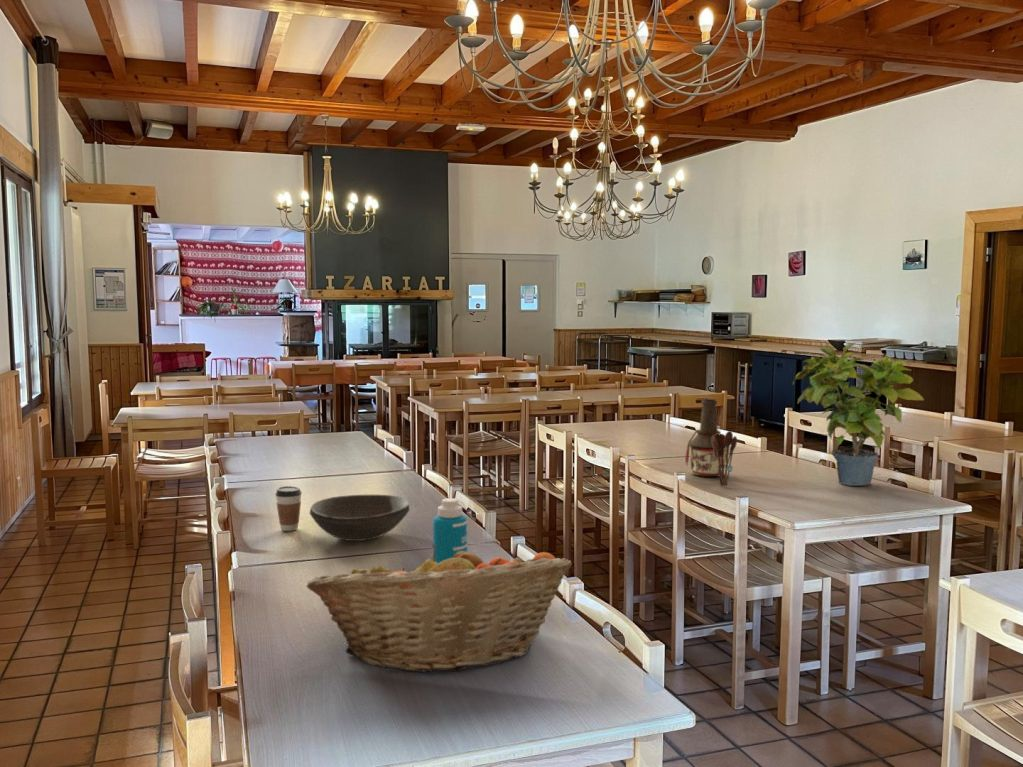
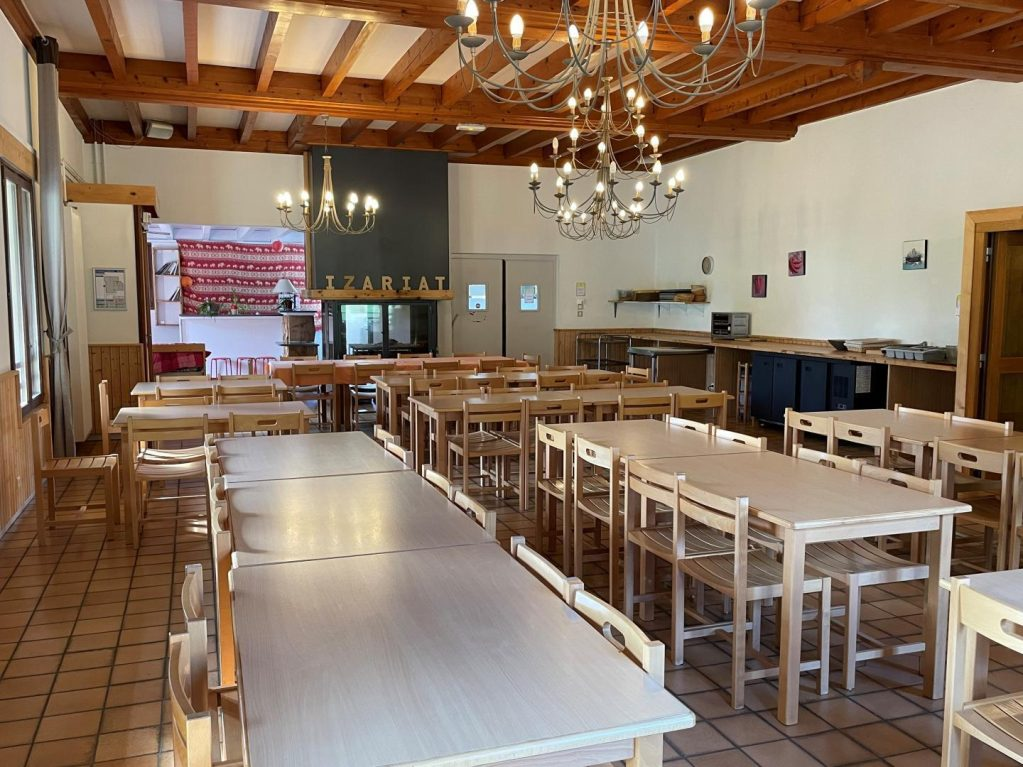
- bottle (706, 436)
- potted plant (850, 413)
- utensil holder (723, 458)
- bottle (450, 536)
- bowl (360, 520)
- fruit basket (442, 593)
- coffee cup (288, 508)
